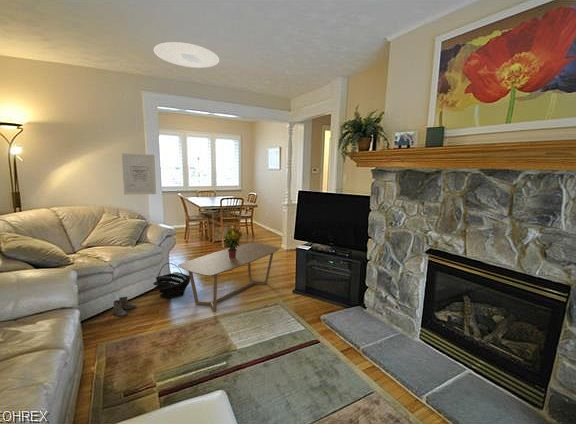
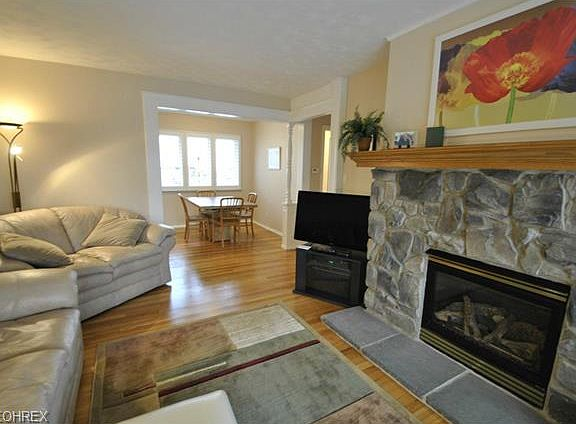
- potted plant (232, 241)
- ceiling light (187, 53)
- basket (172, 278)
- wall art (139, 174)
- boots (123, 305)
- coffee table (231, 269)
